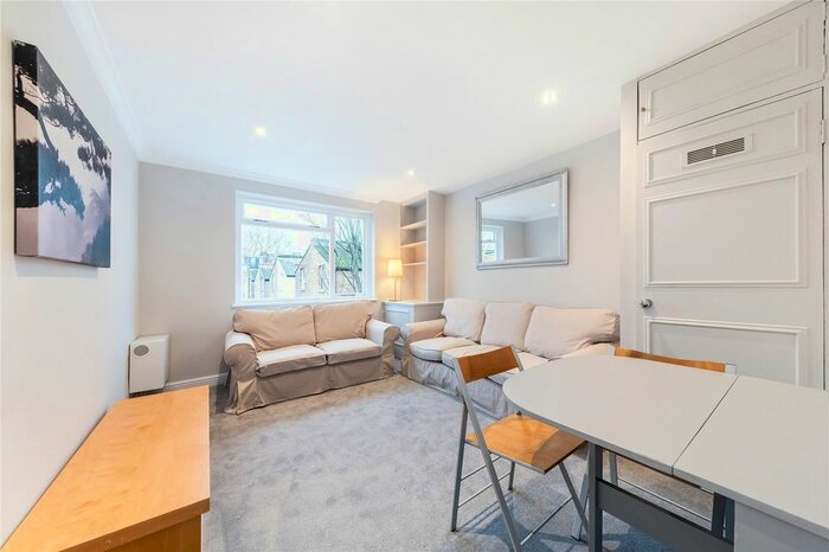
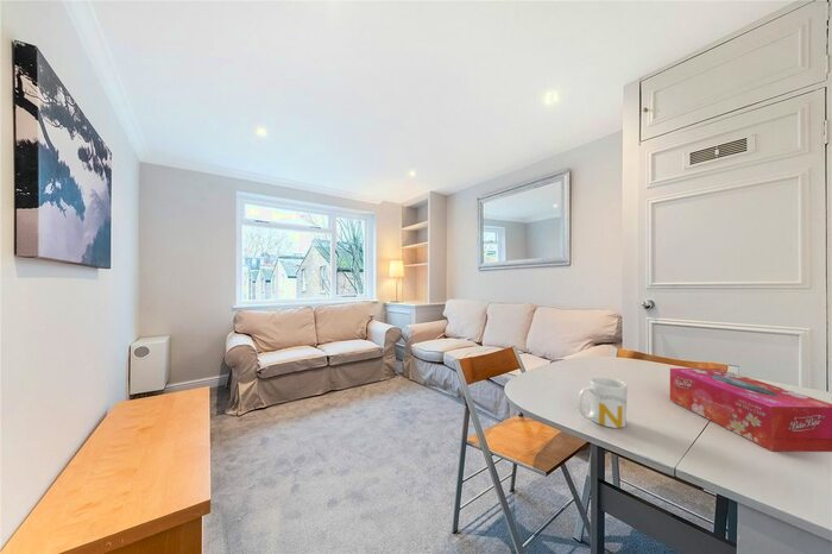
+ mug (604, 402)
+ tissue box (740, 402)
